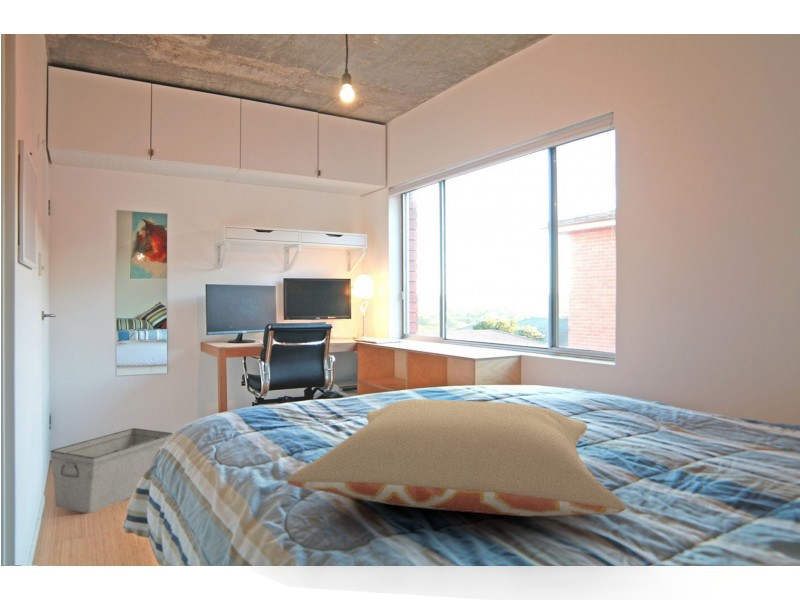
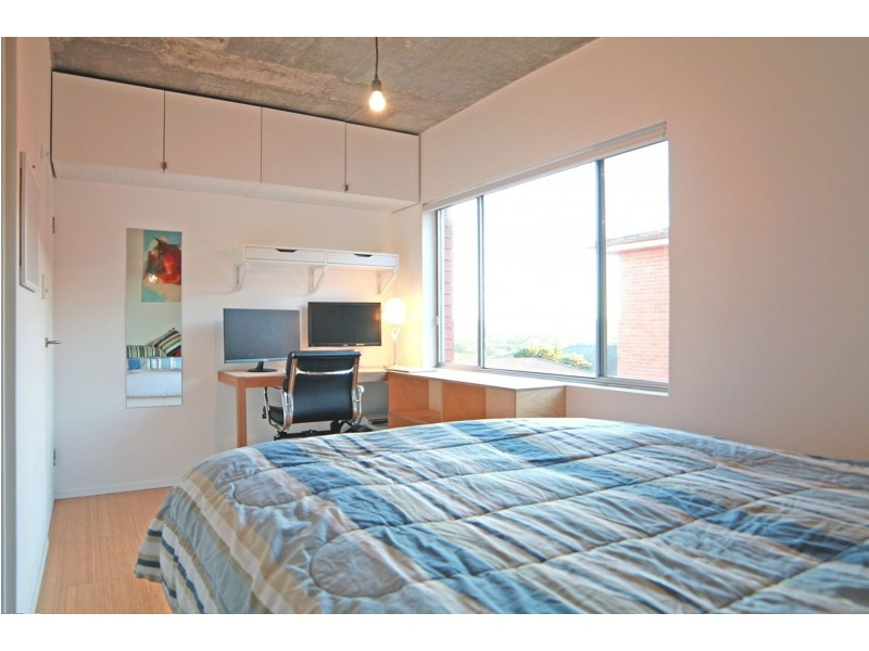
- storage bin (115, 467)
- pillow (461, 449)
